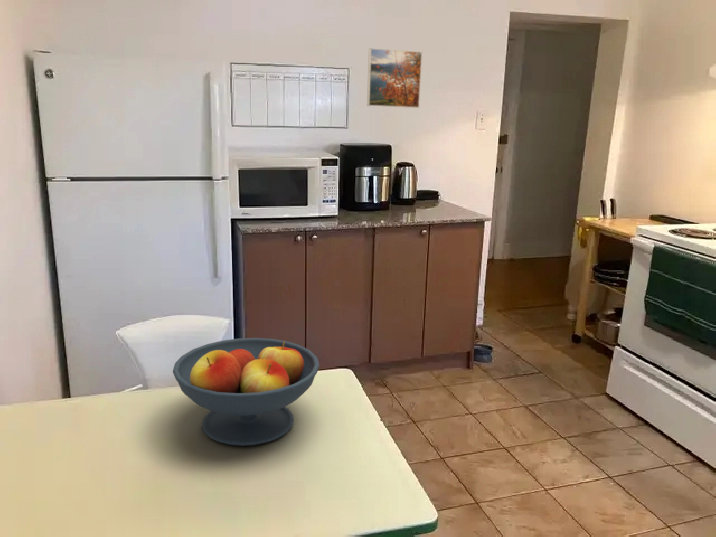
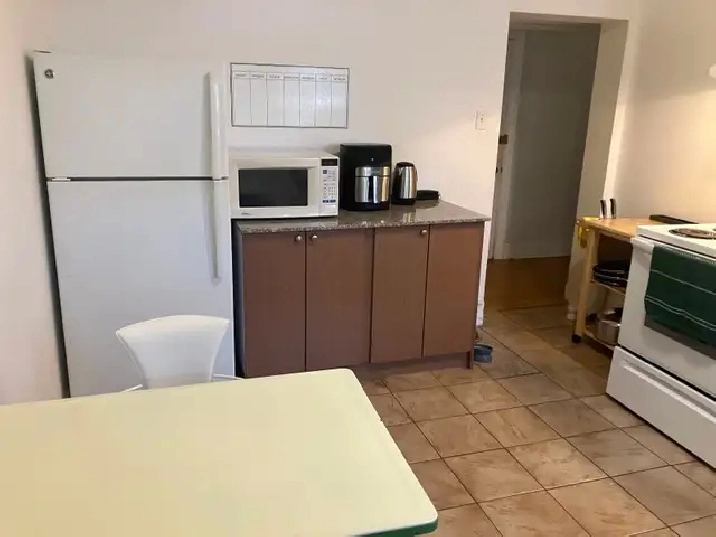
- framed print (394, 78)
- fruit bowl (247, 382)
